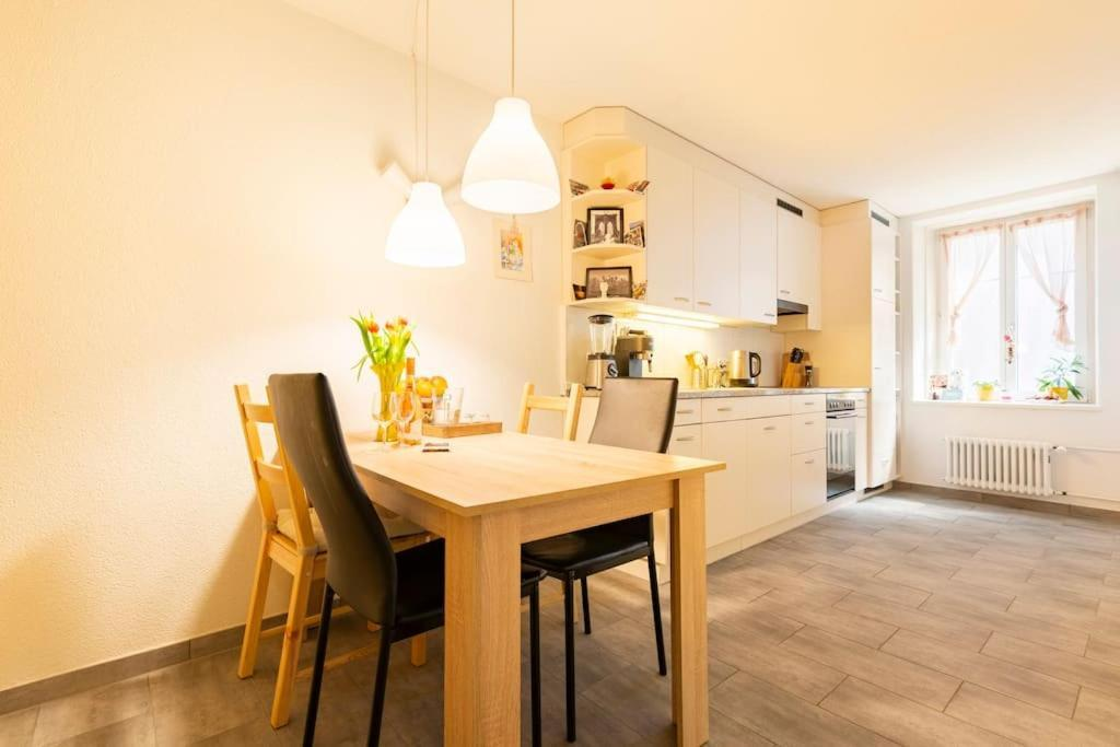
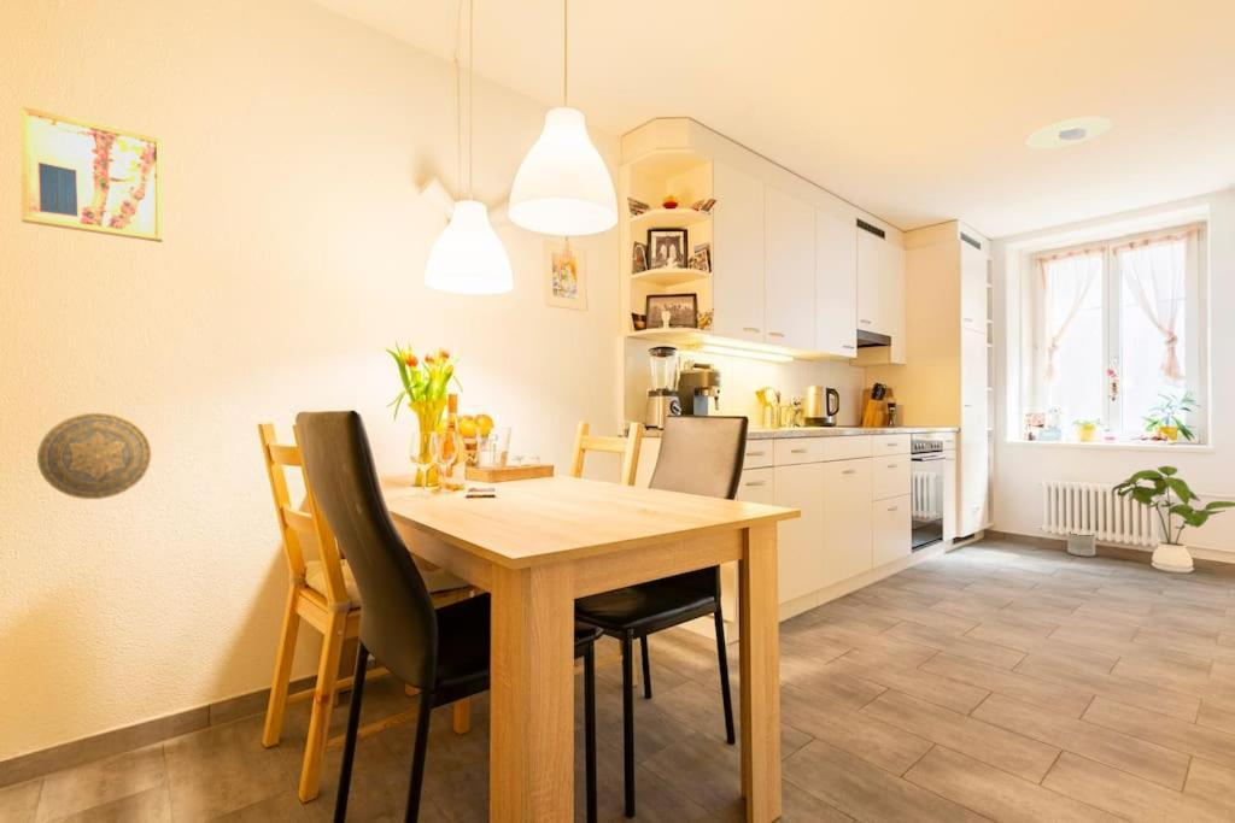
+ house plant (1170, 522)
+ recessed light (1067, 130)
+ planter (1081, 543)
+ decorative plate (96, 455)
+ wall art (95, 178)
